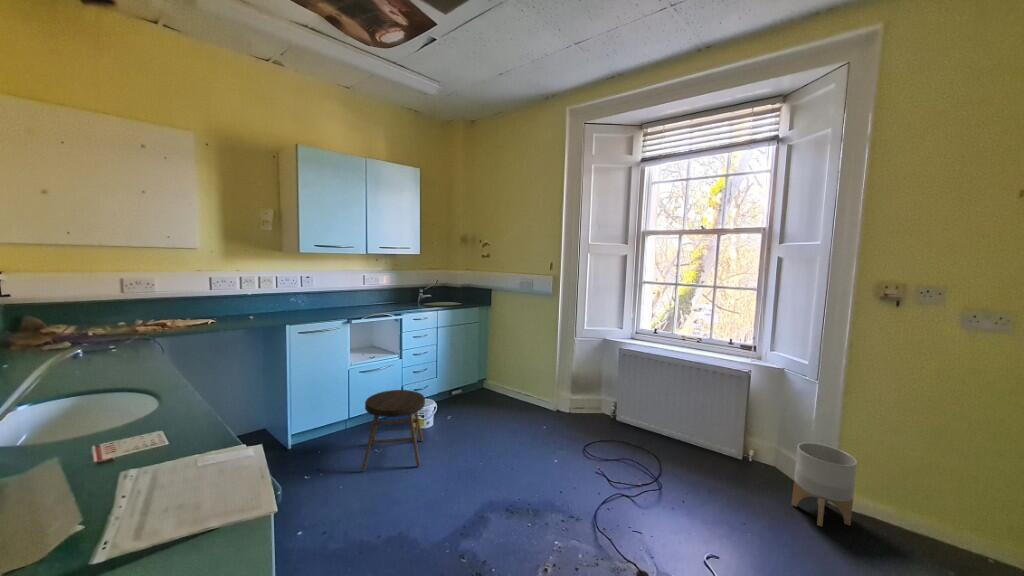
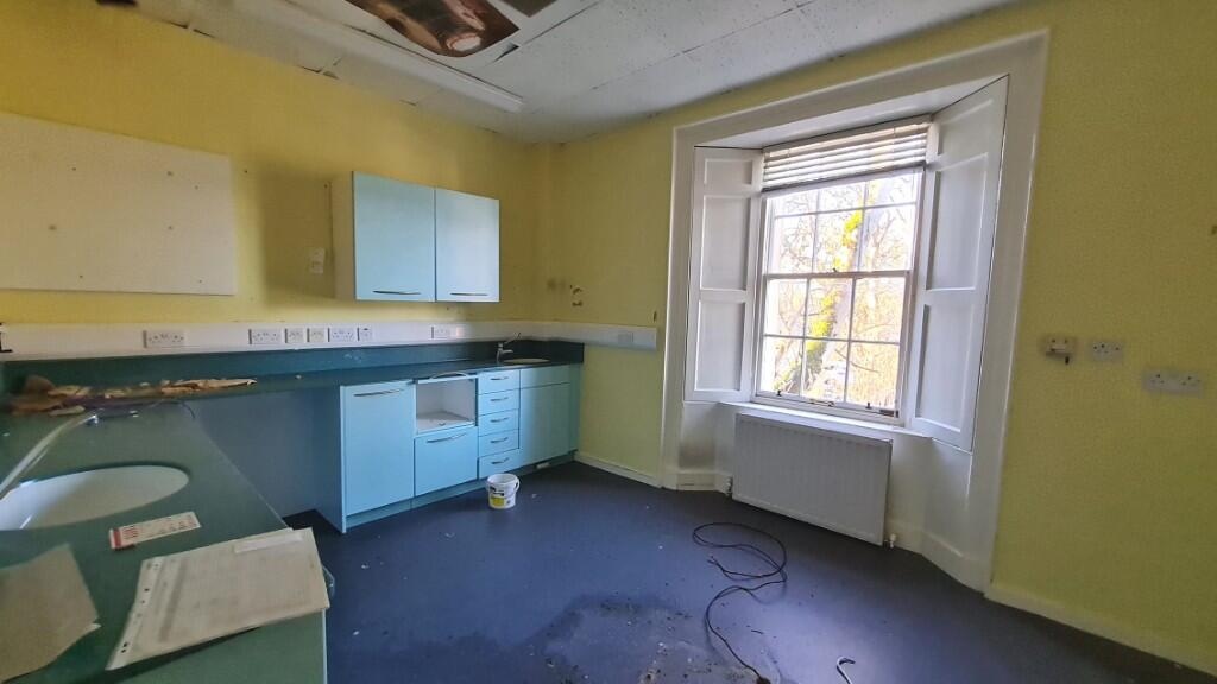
- stool (394, 423)
- planter (823, 484)
